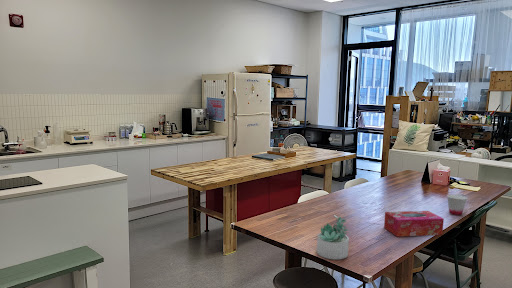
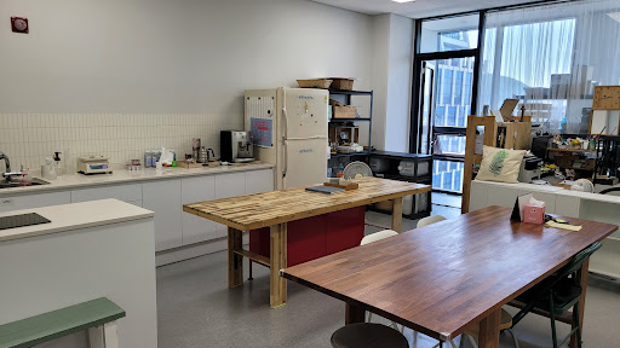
- cup (456, 205)
- tissue box (413, 223)
- succulent plant (332, 234)
